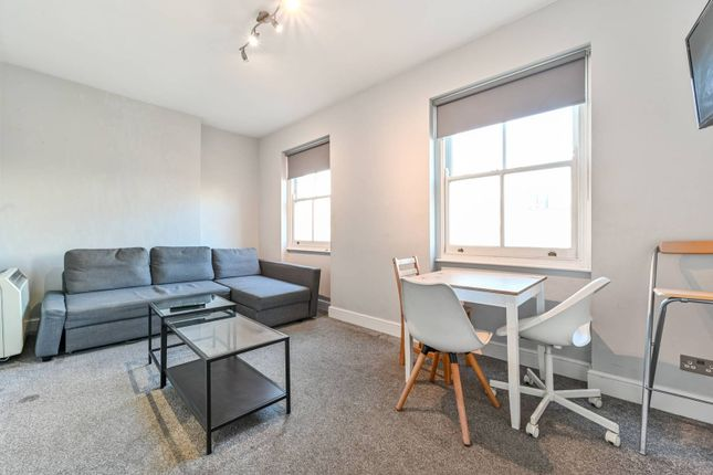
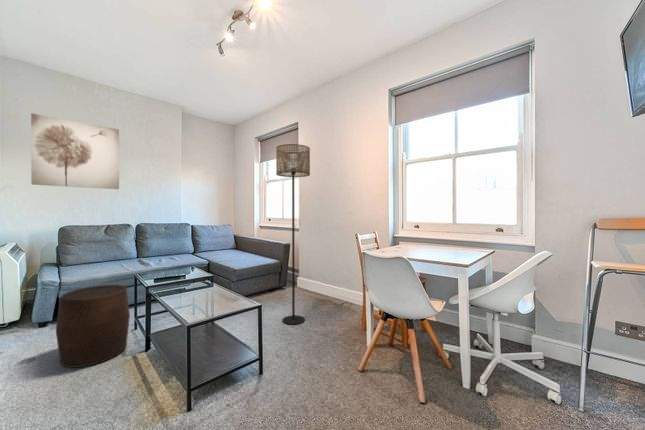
+ floor lamp (293, 234)
+ wall art (78, 154)
+ stool (95, 322)
